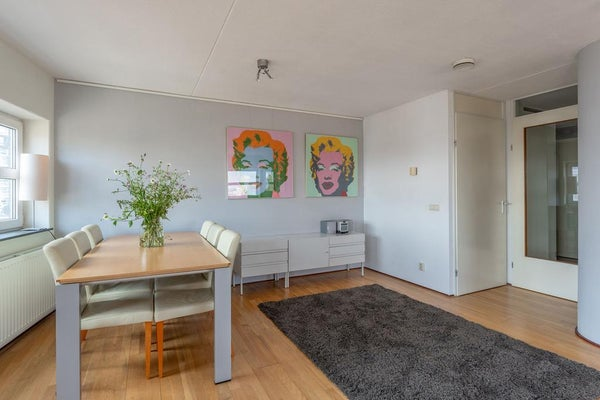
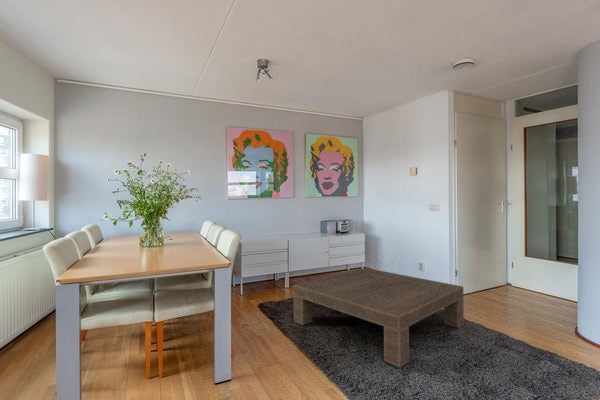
+ coffee table (377, 304)
